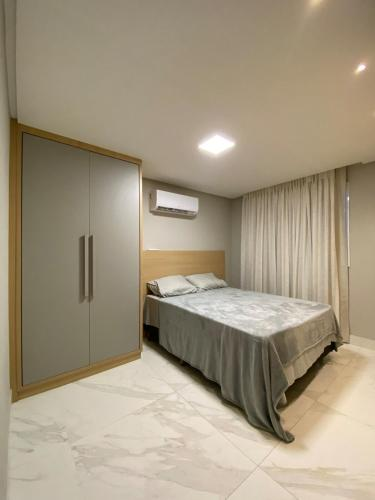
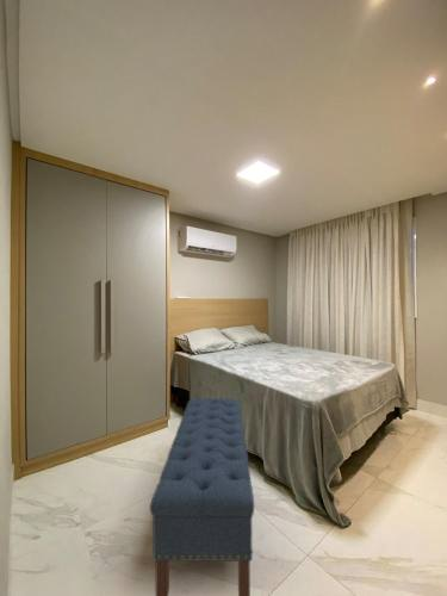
+ bench (210, 470)
